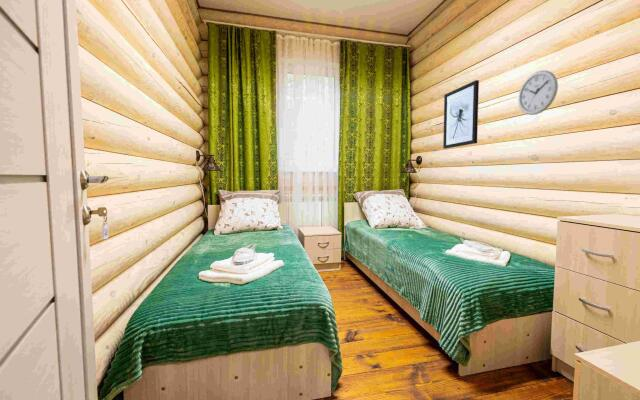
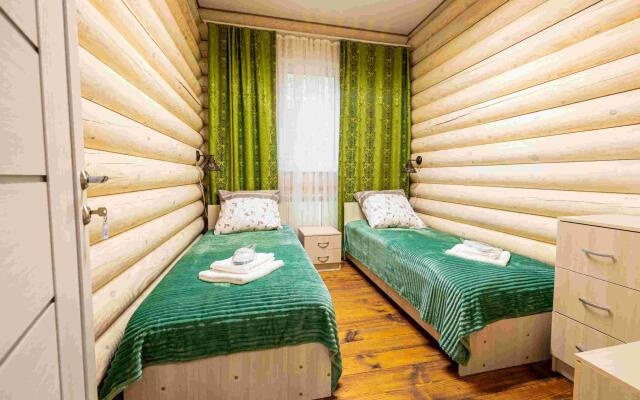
- wall clock (535, 93)
- wall art (459, 117)
